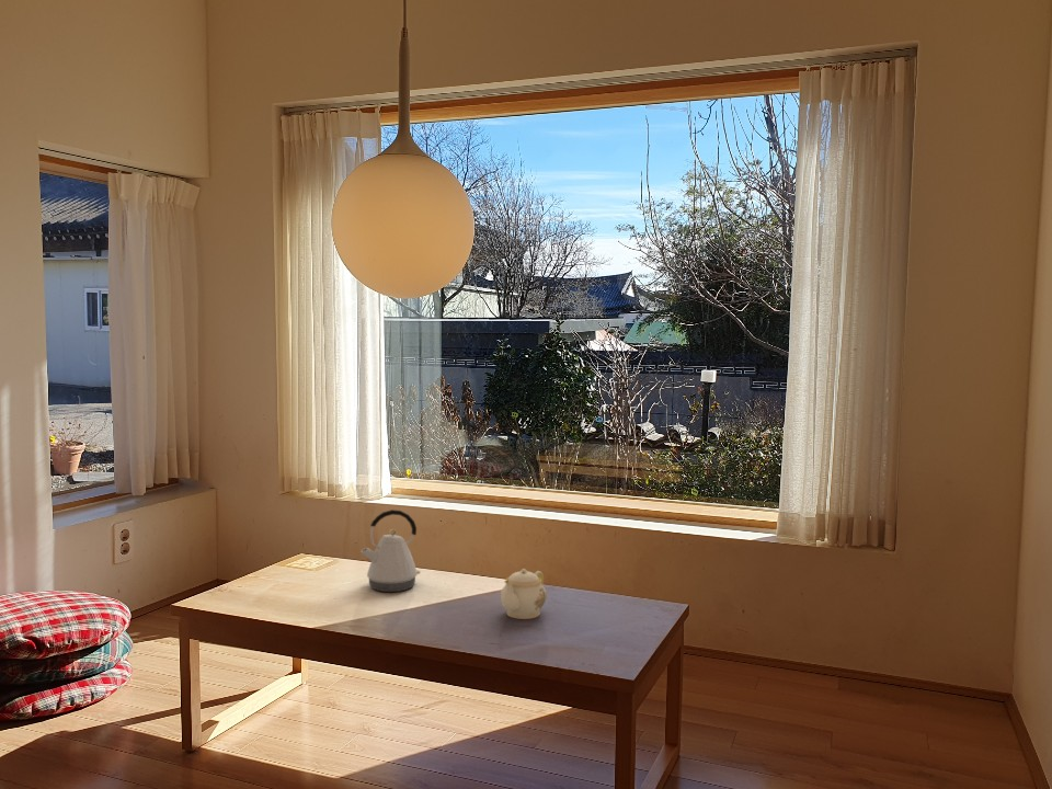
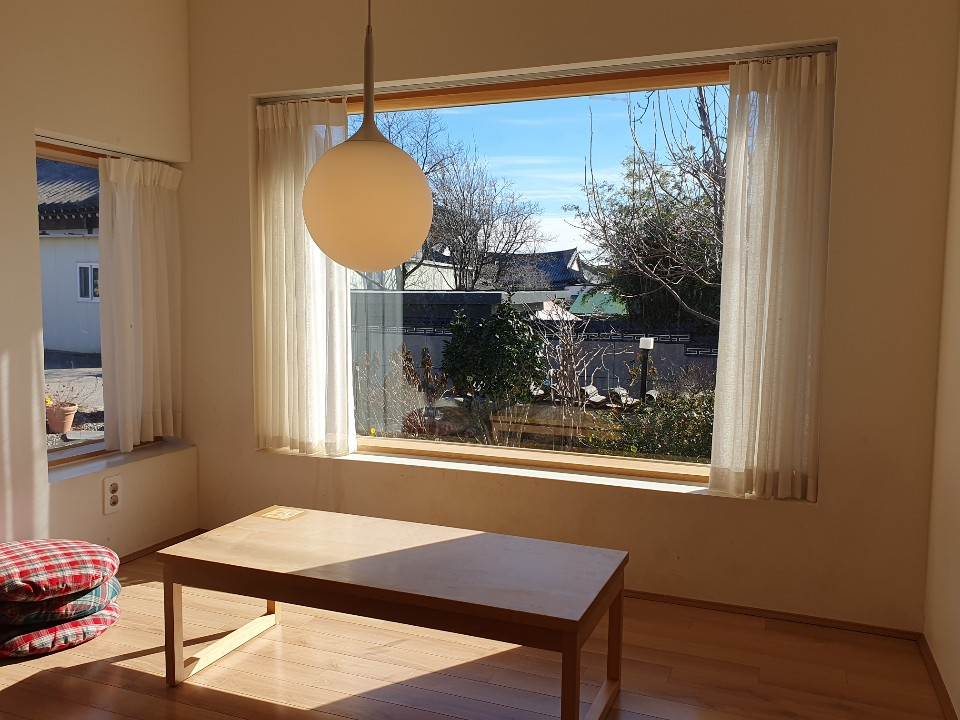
- kettle (390, 548)
- teapot (524, 591)
